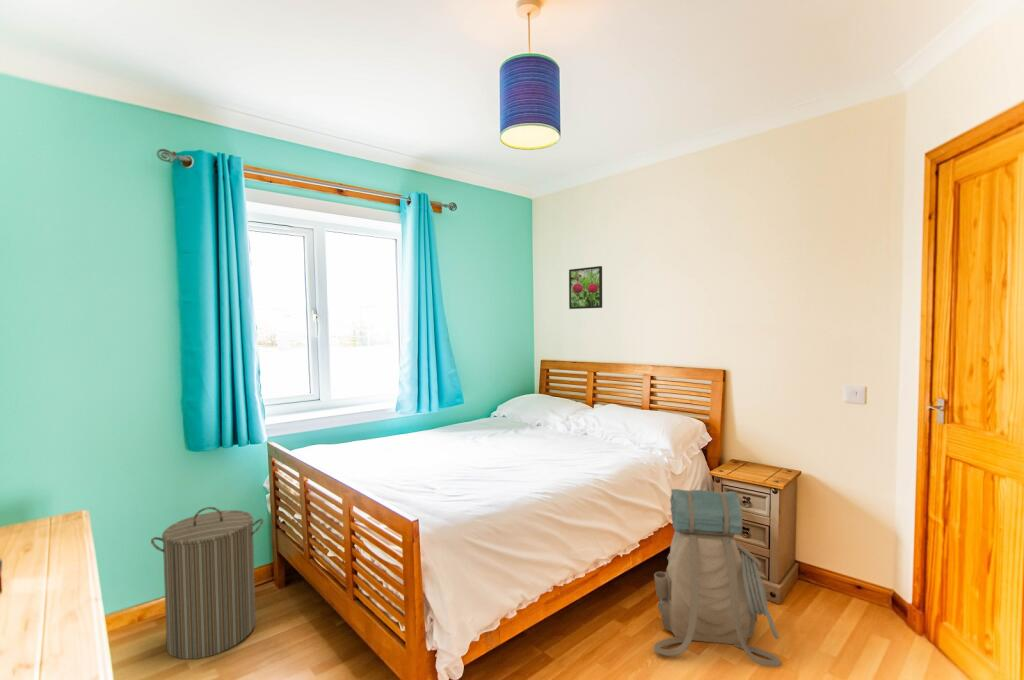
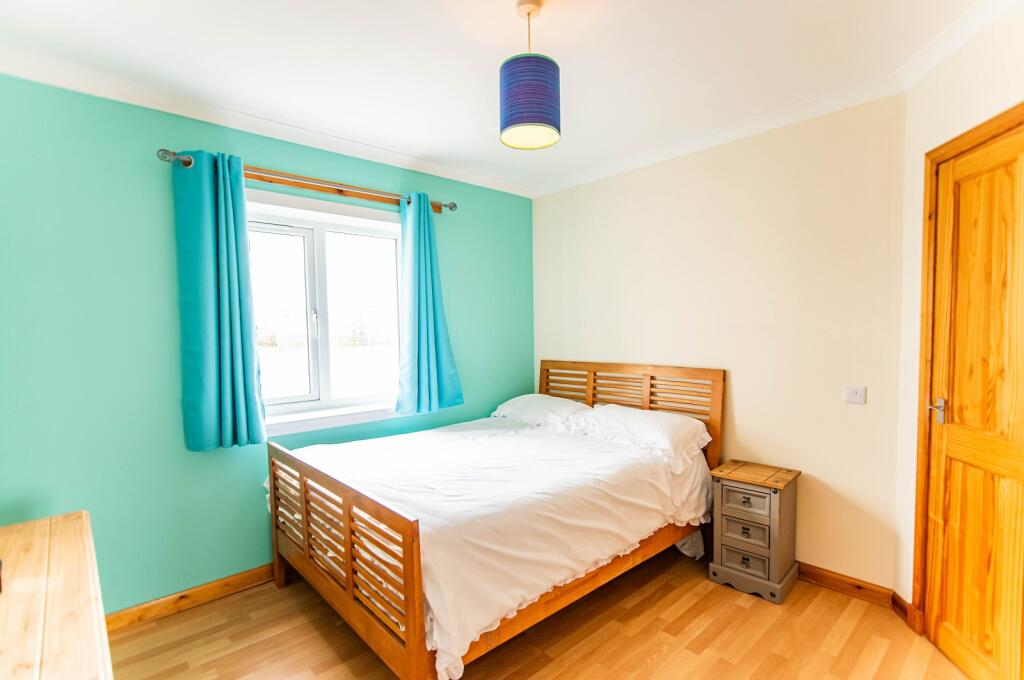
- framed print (585, 288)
- laundry hamper (211, 570)
- backpack (708, 564)
